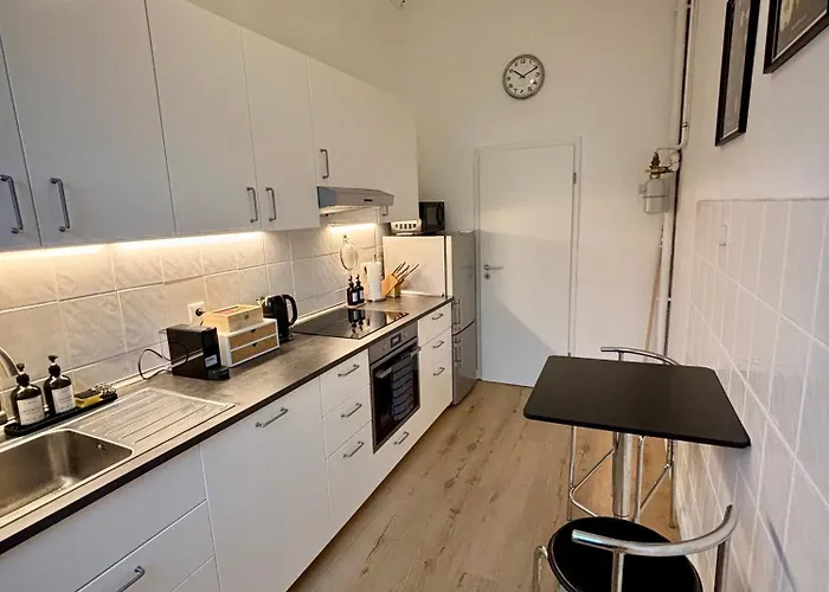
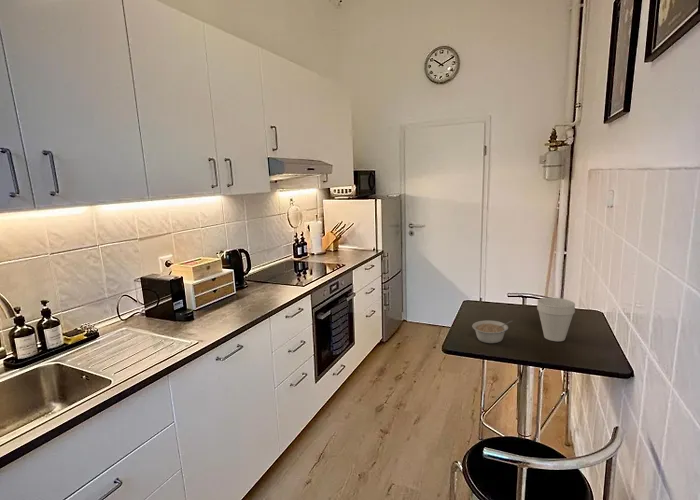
+ legume (490, 330)
+ cup (555, 320)
